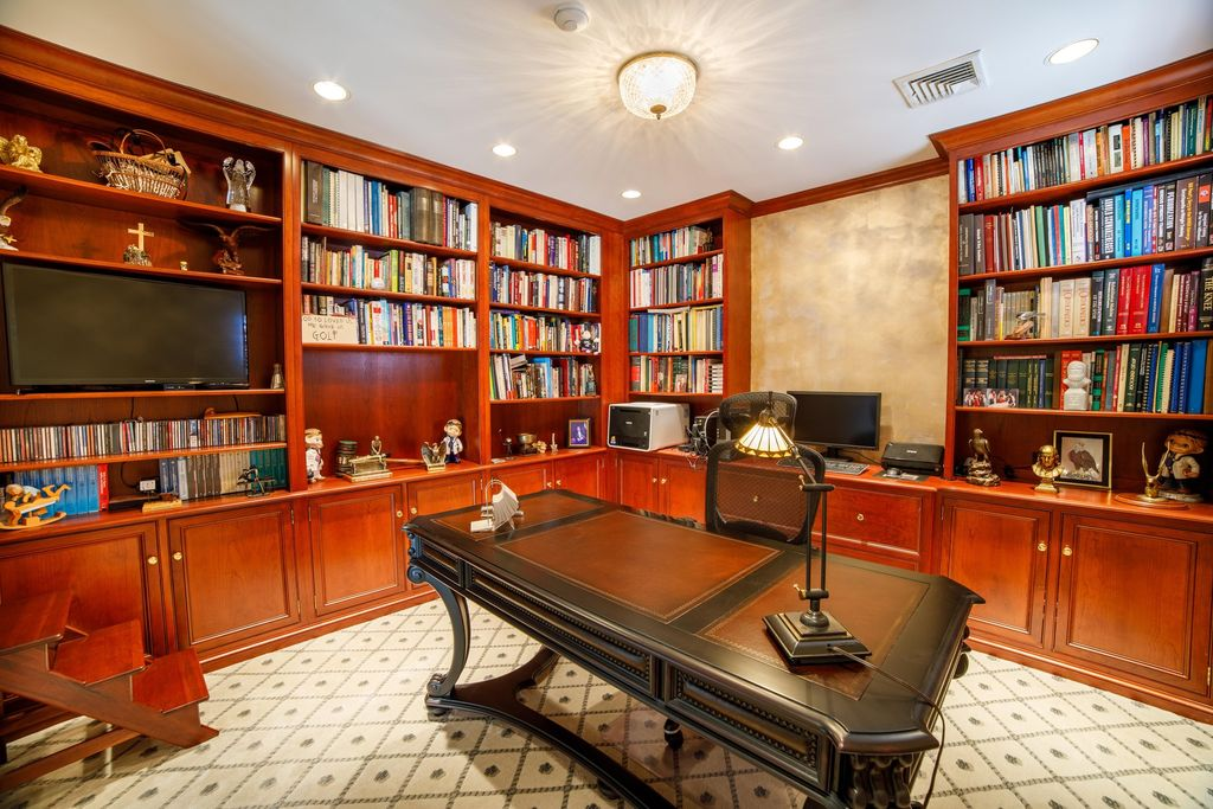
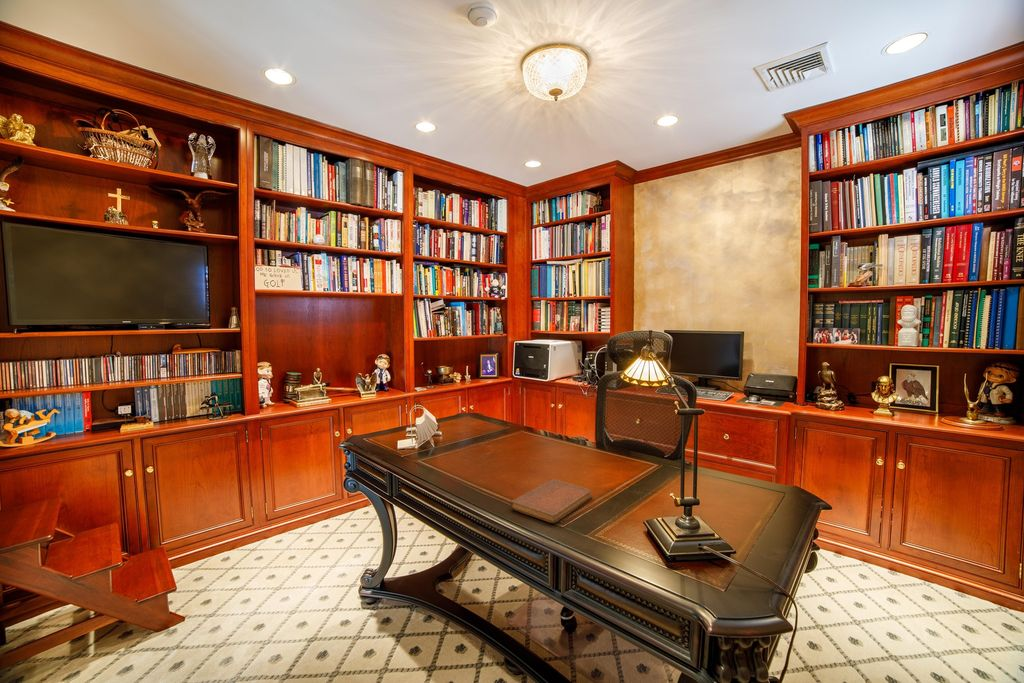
+ notebook (552, 498)
